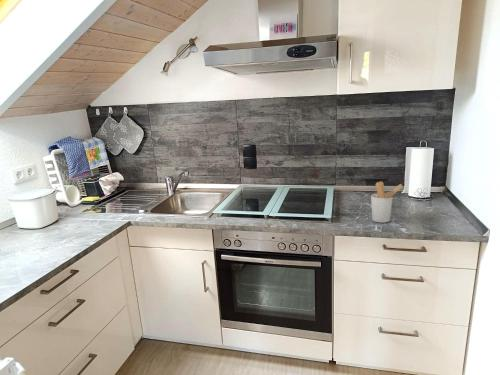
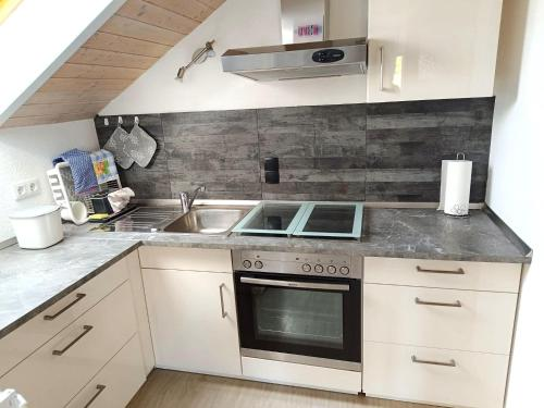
- utensil holder (387, 201)
